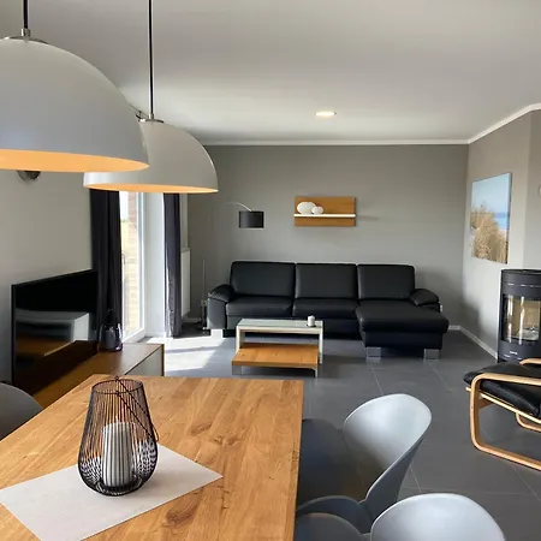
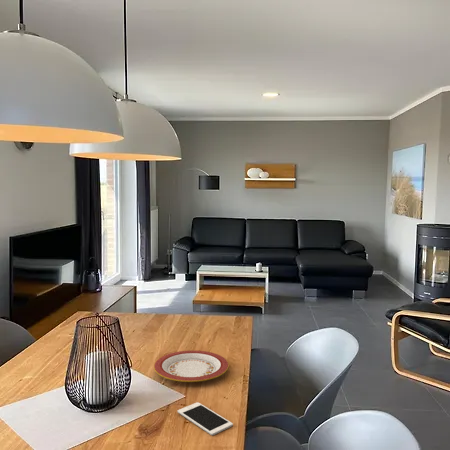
+ plate (191, 367)
+ cell phone (204, 417)
